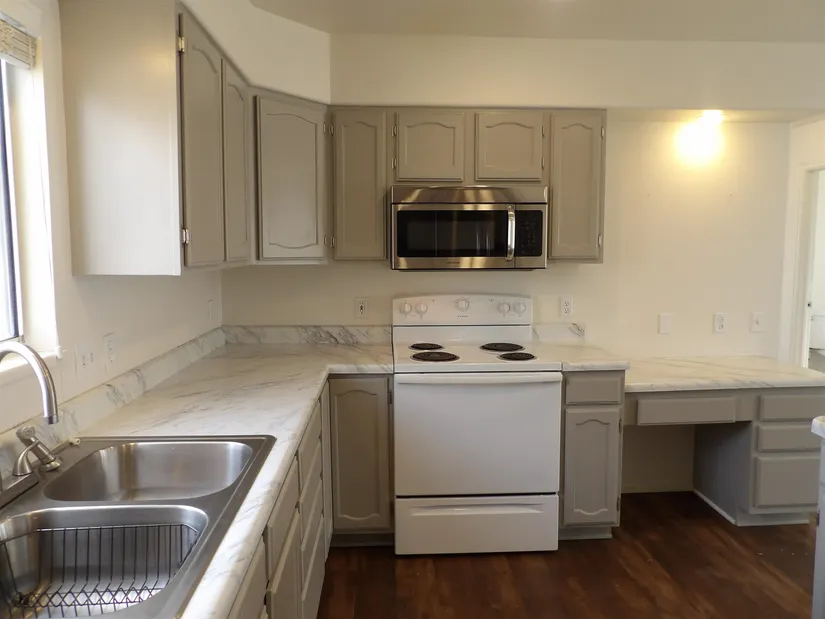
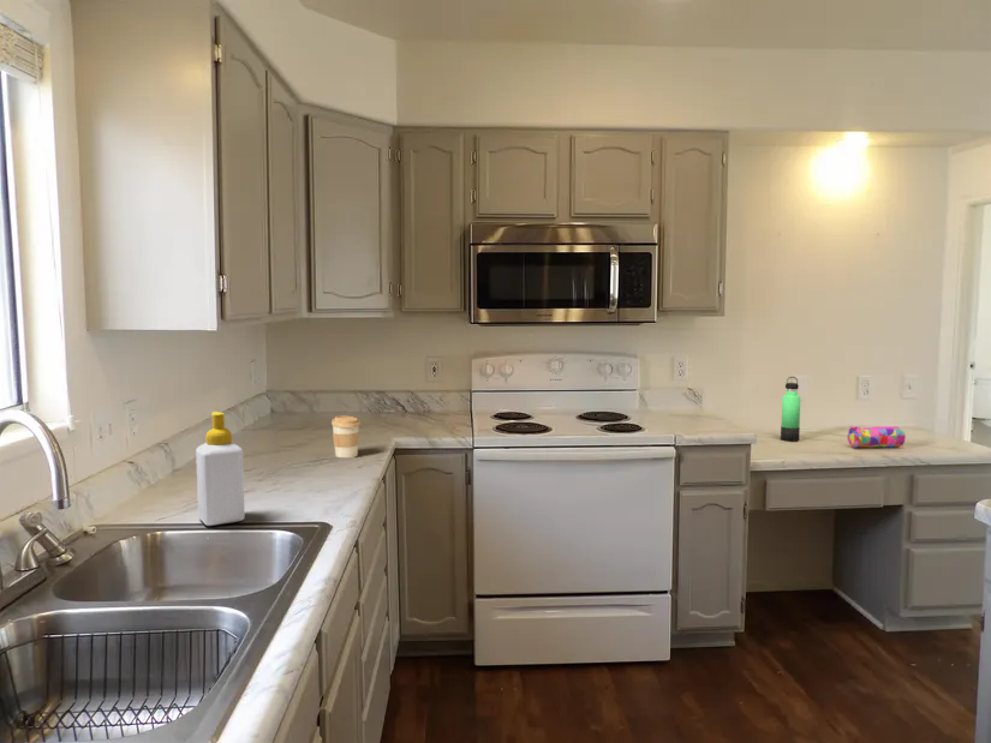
+ soap bottle (220, 467)
+ thermos bottle (790, 408)
+ pencil case (874, 436)
+ coffee cup (346, 436)
